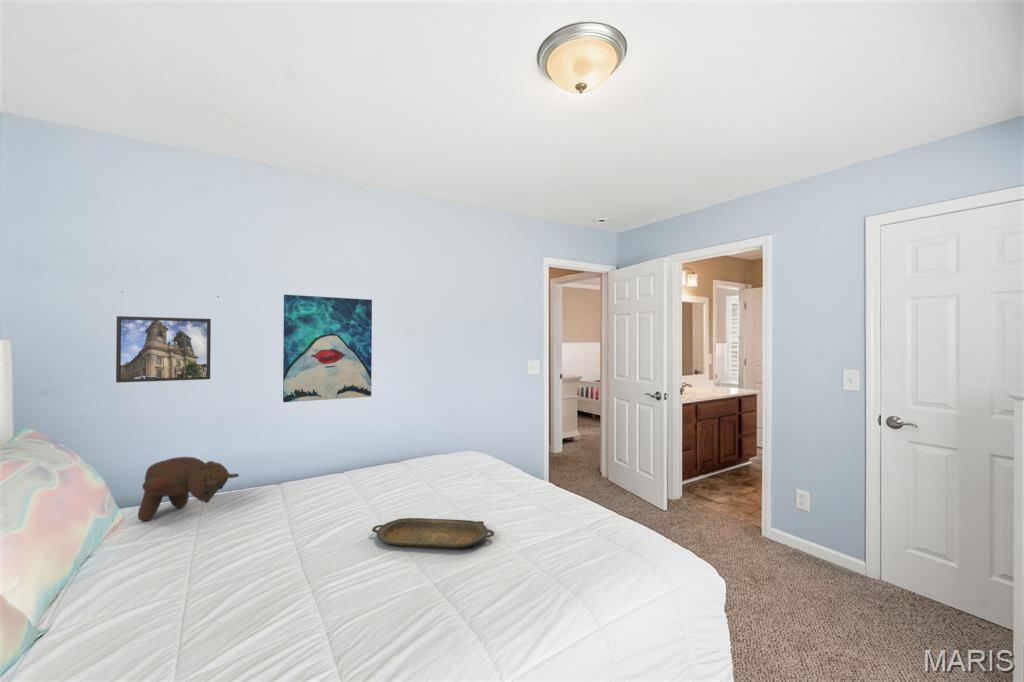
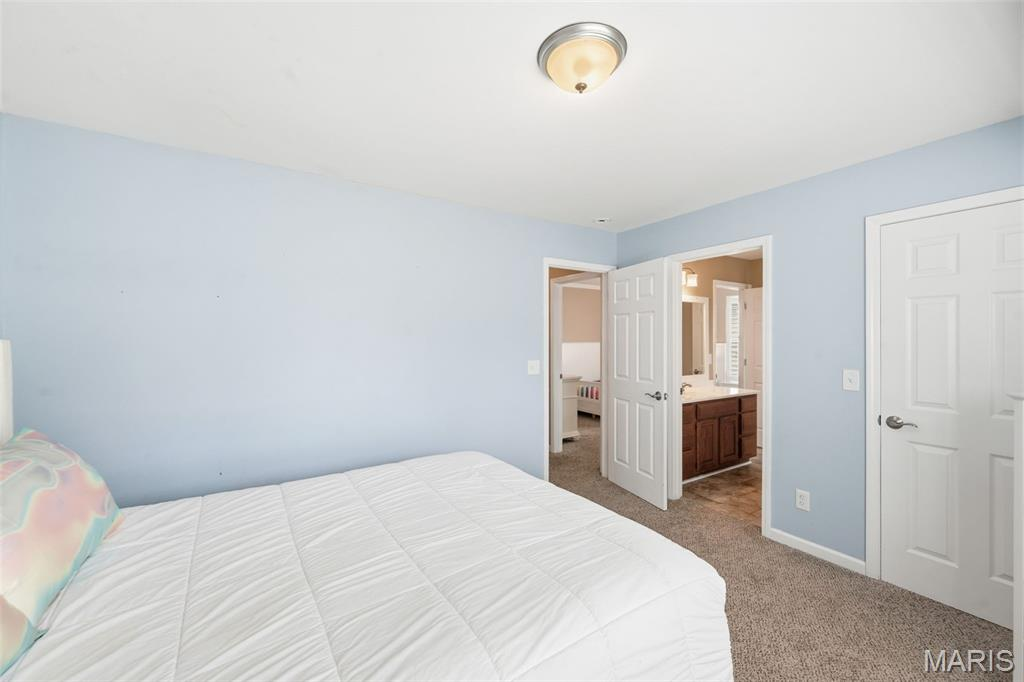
- wall art (329, 348)
- serving tray (432, 534)
- teddy bear (191, 489)
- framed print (165, 349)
